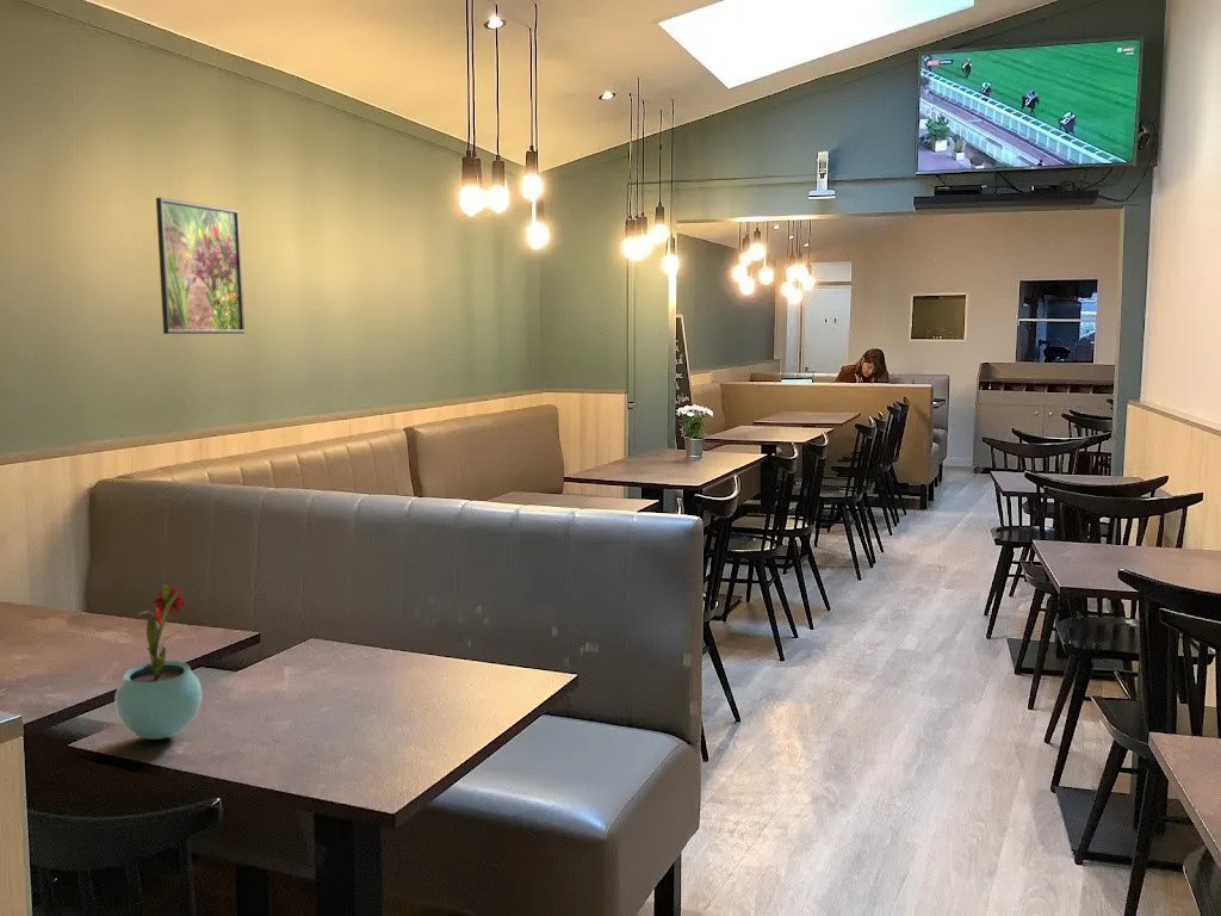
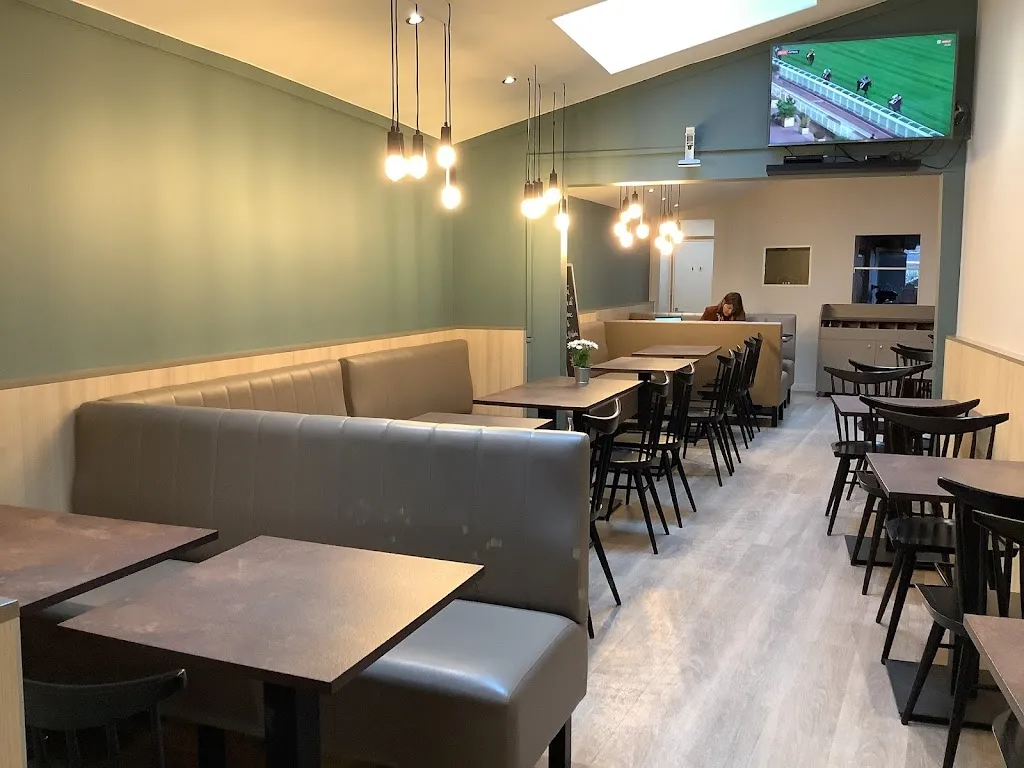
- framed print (203, 268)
- potted flower (160, 660)
